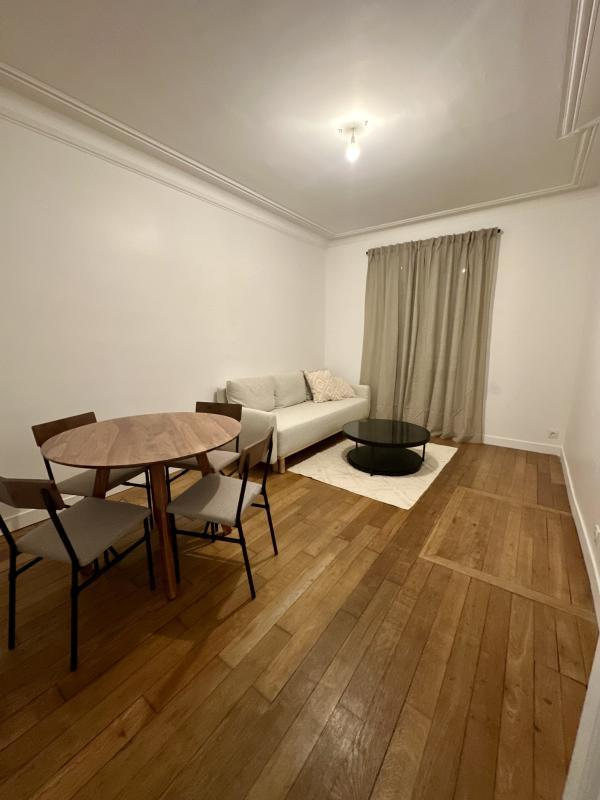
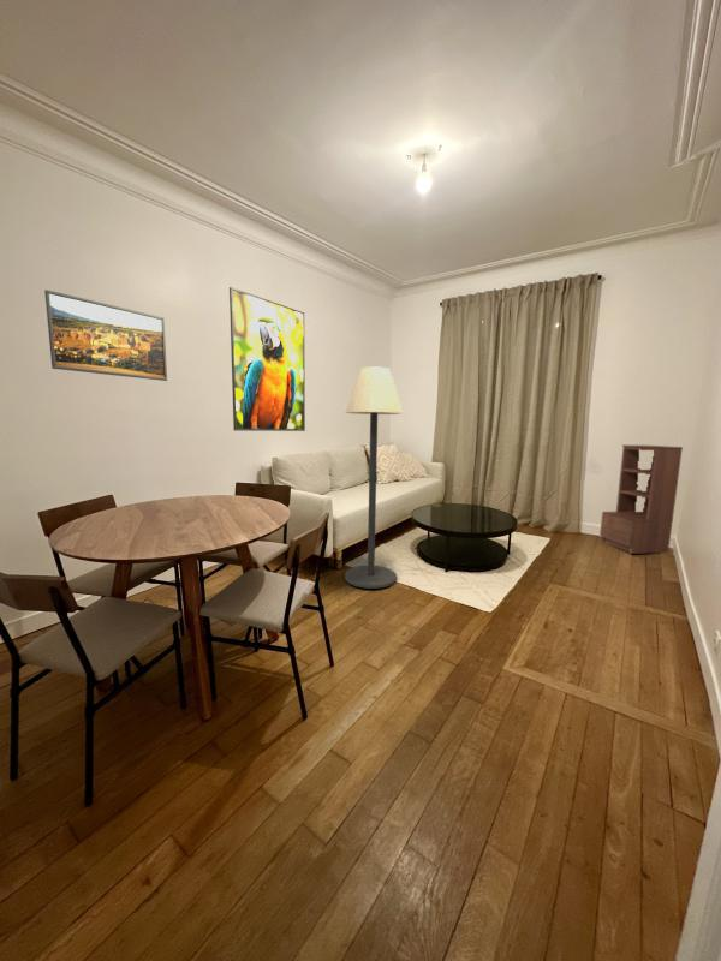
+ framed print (113, 340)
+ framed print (270, 366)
+ bookshelf (638, 495)
+ floor lamp (373, 477)
